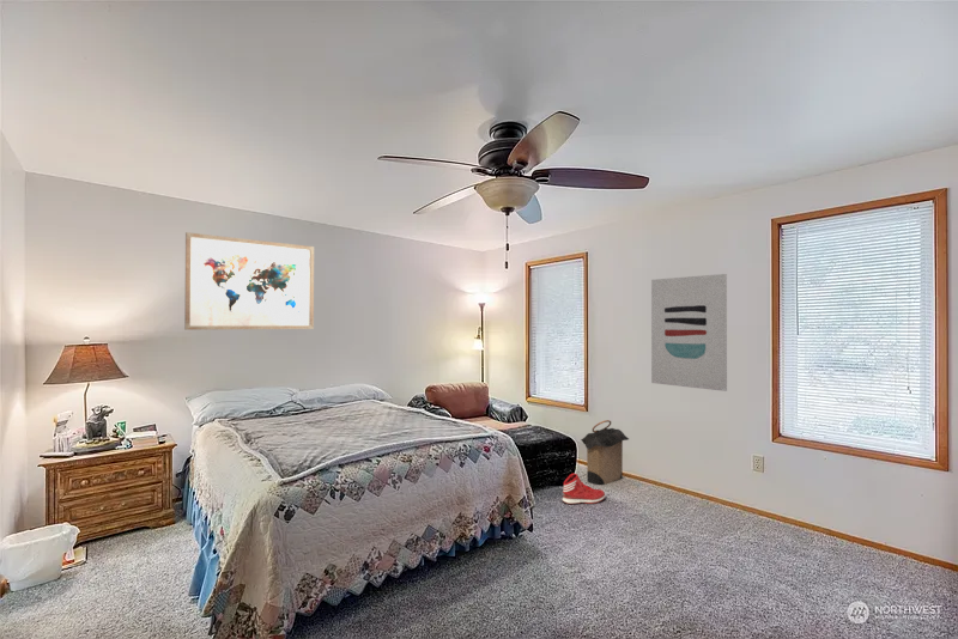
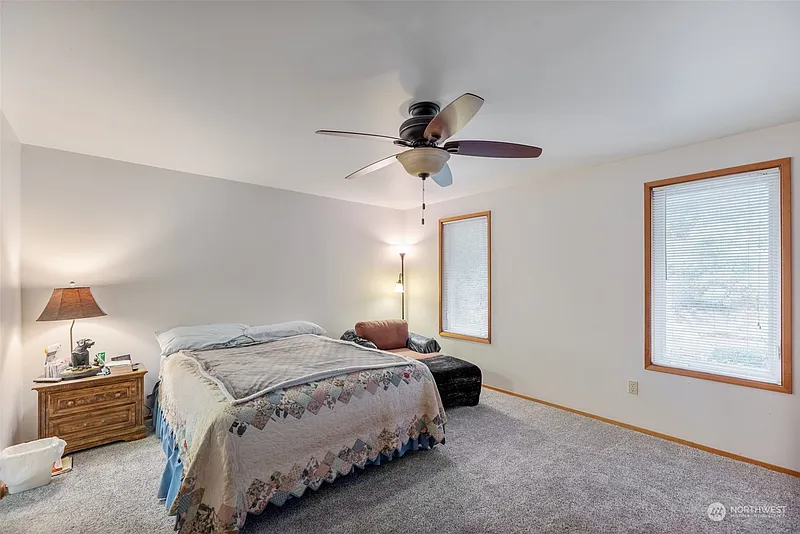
- sneaker (583, 487)
- wall art (254, 284)
- laundry hamper (604, 448)
- wall art (686, 331)
